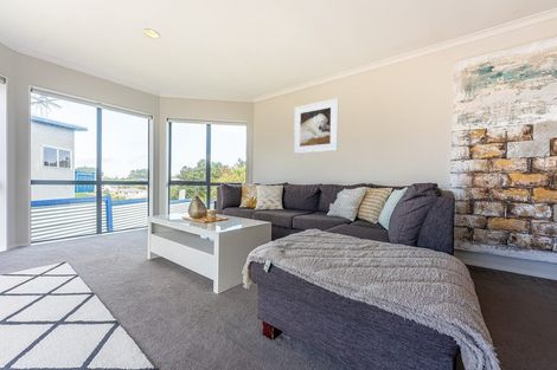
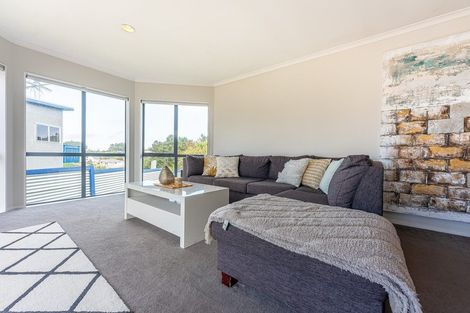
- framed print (314, 128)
